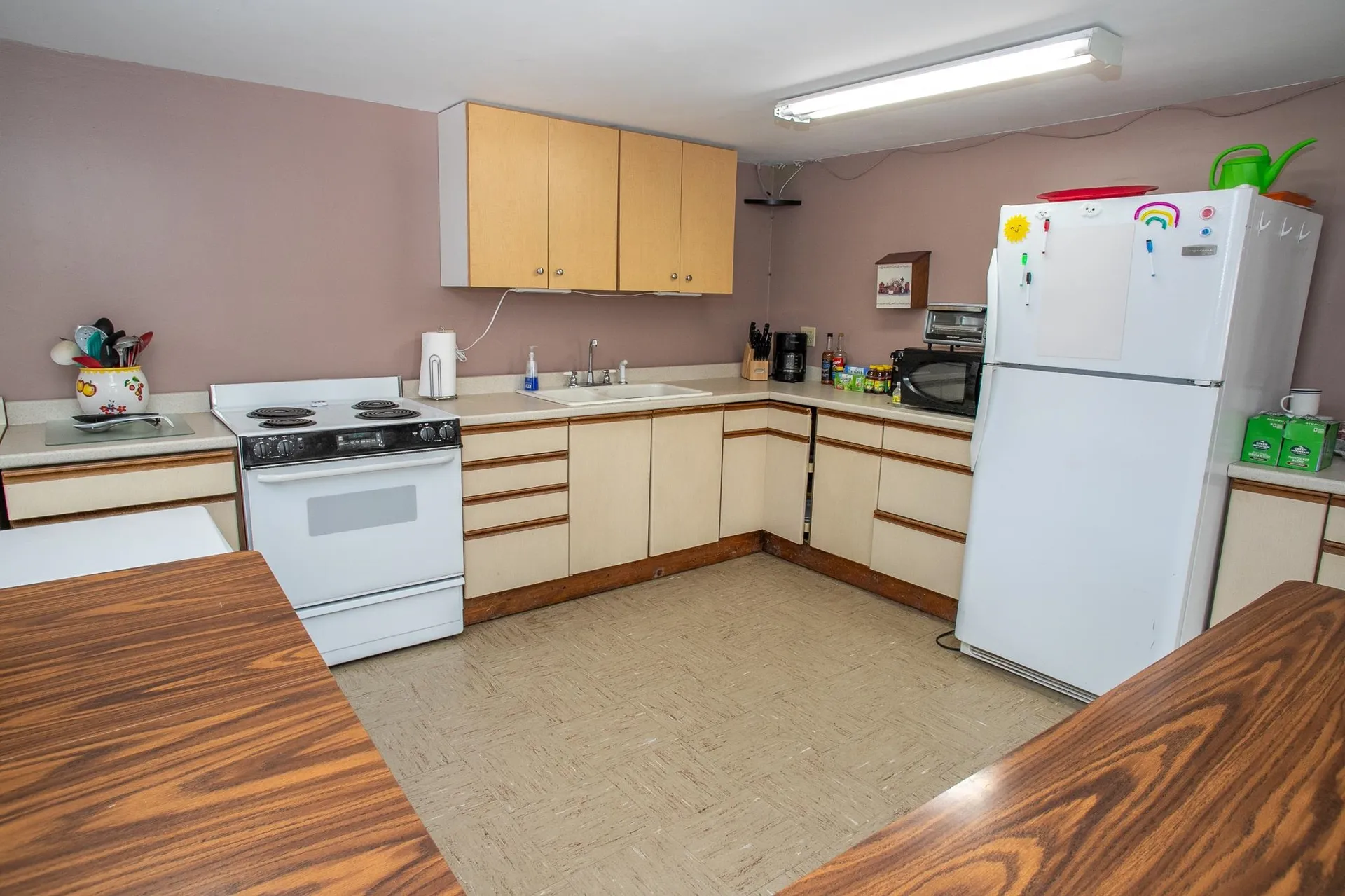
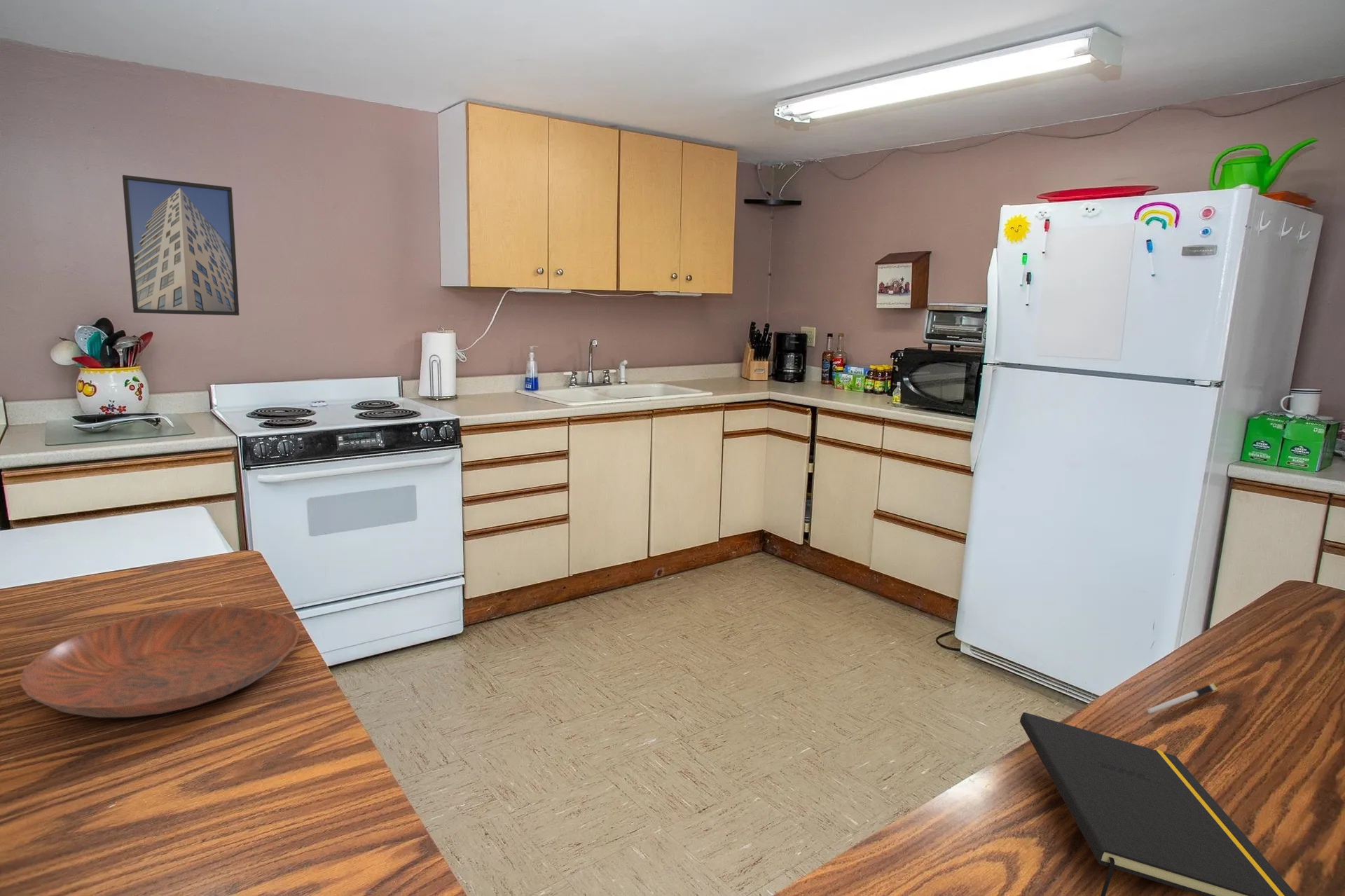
+ bowl (172, 663)
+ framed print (184, 249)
+ pen (1183, 698)
+ notepad (1142, 802)
